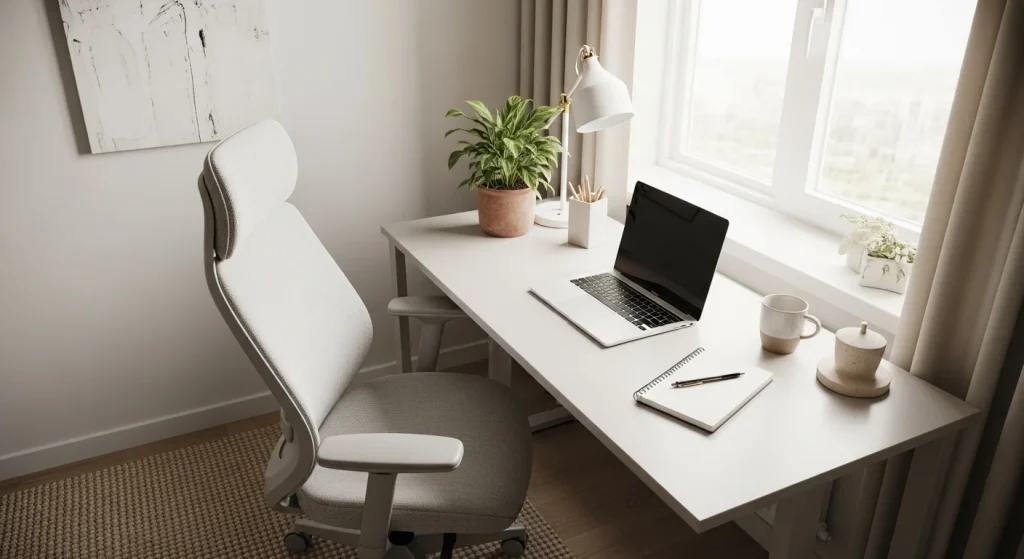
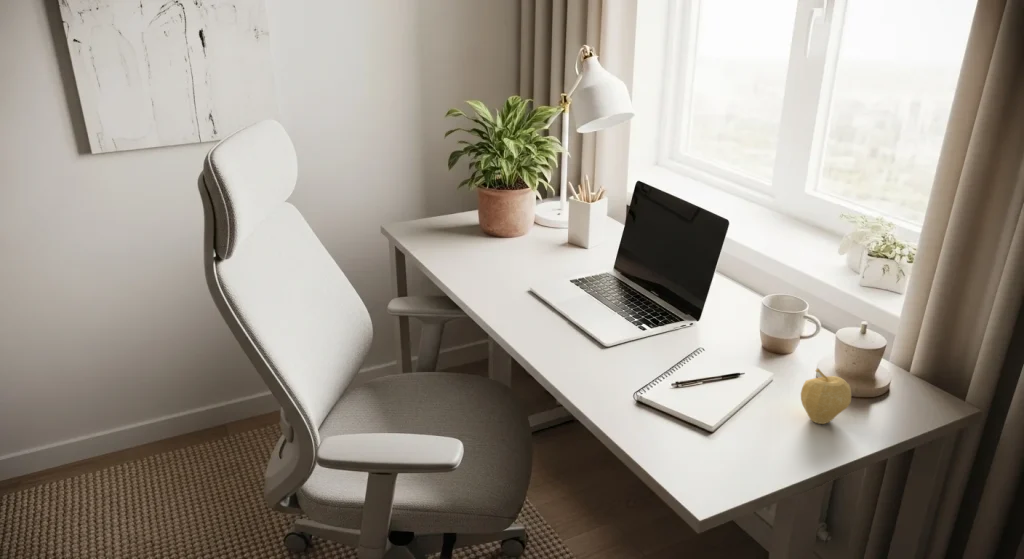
+ fruit (826, 394)
